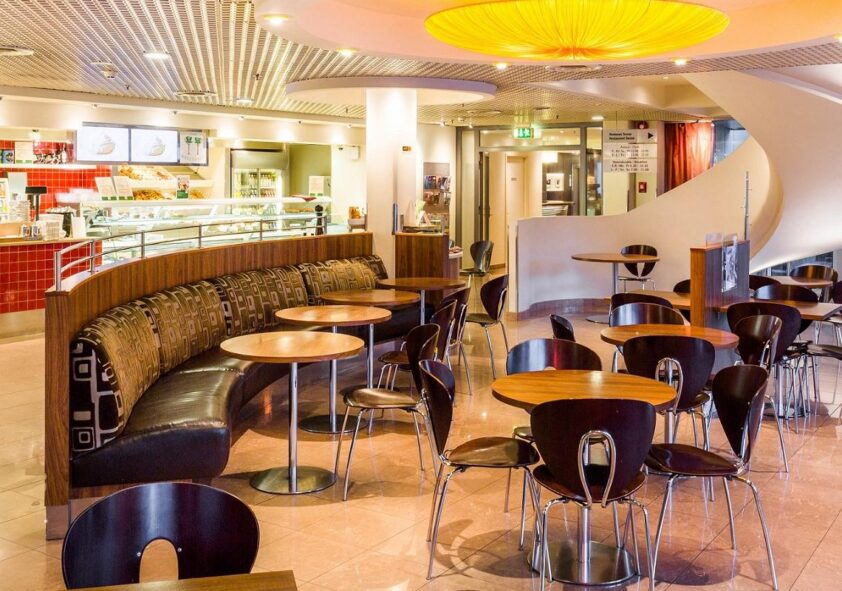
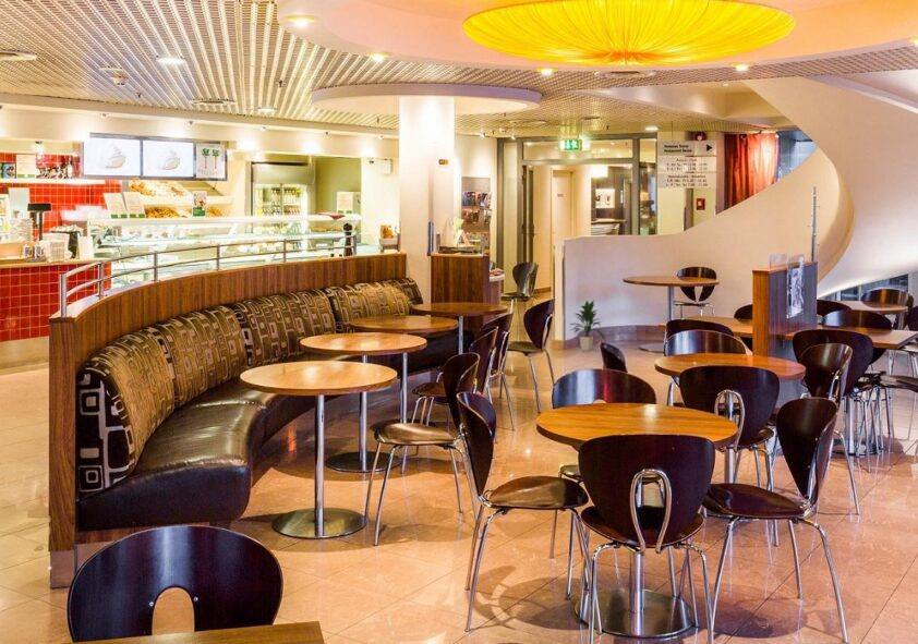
+ indoor plant (587, 325)
